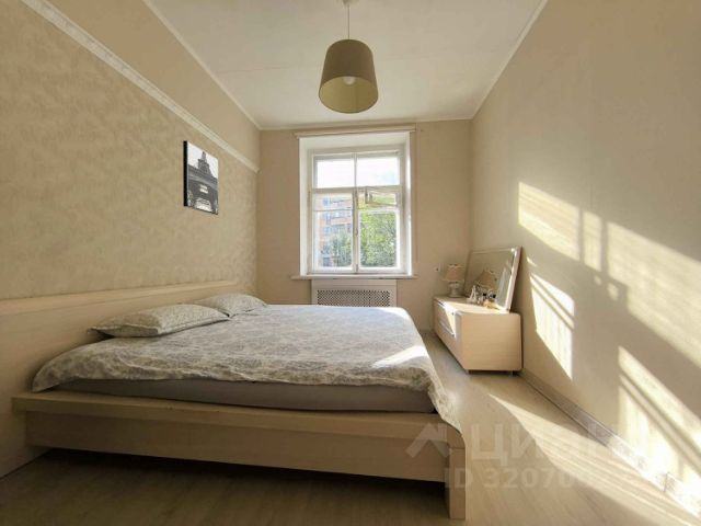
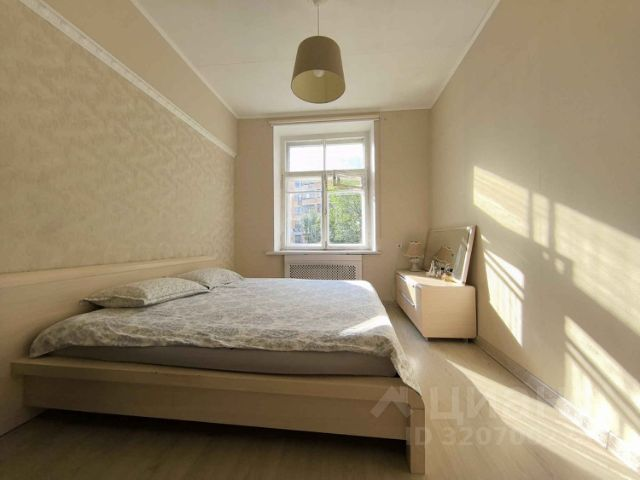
- wall art (202, 181)
